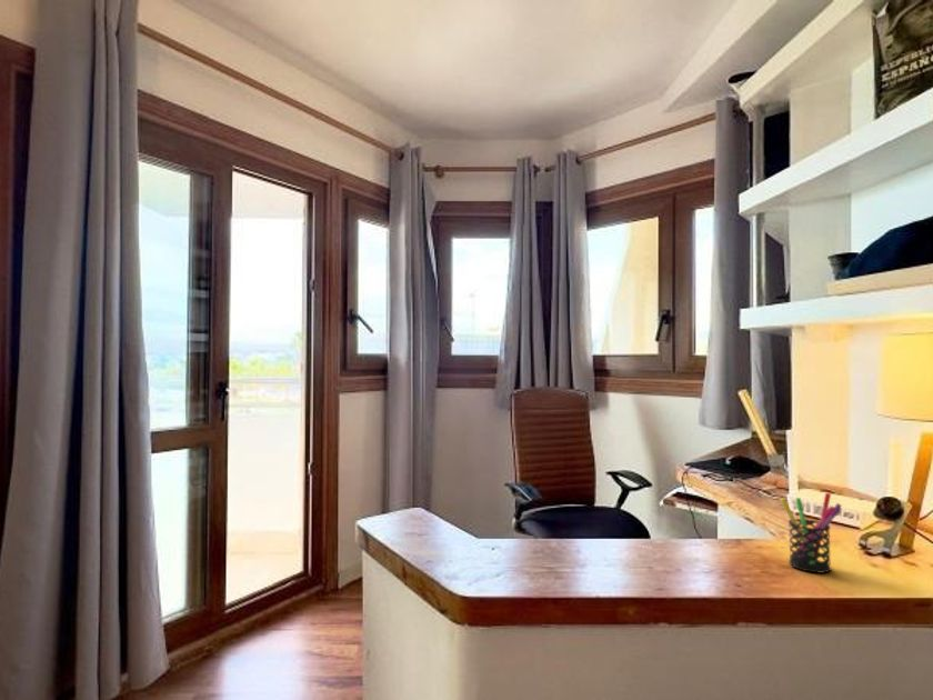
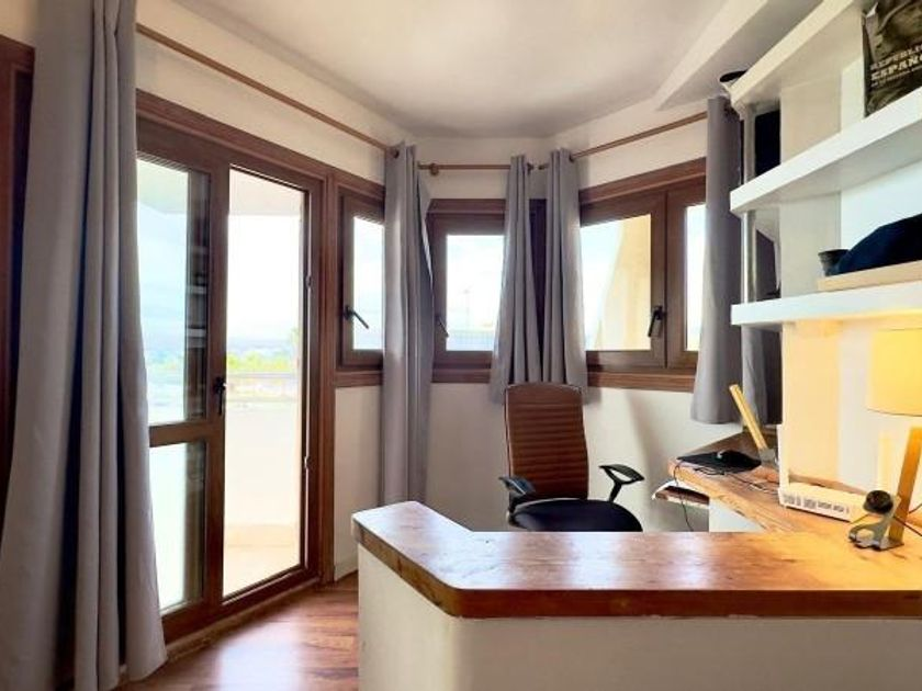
- pen holder (809, 528)
